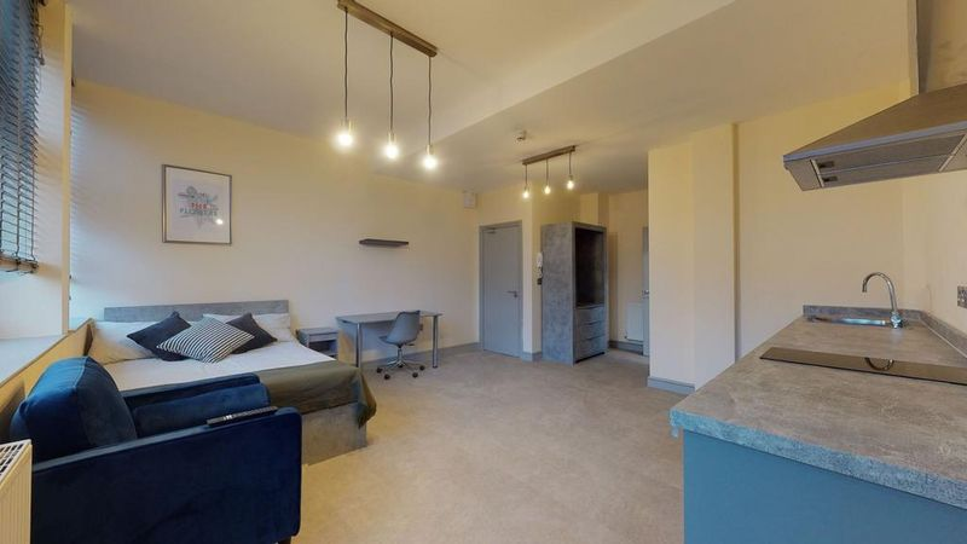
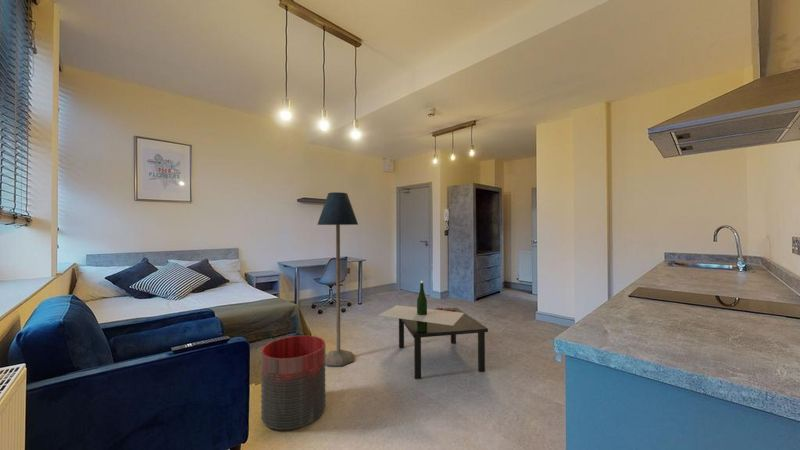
+ floor lamp (338, 275)
+ coffee table (428, 321)
+ trash can (294, 378)
